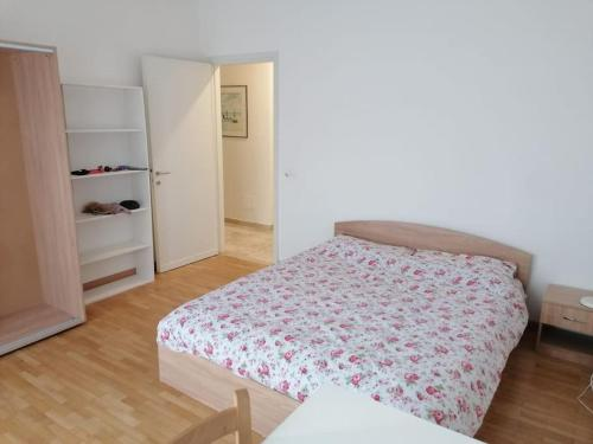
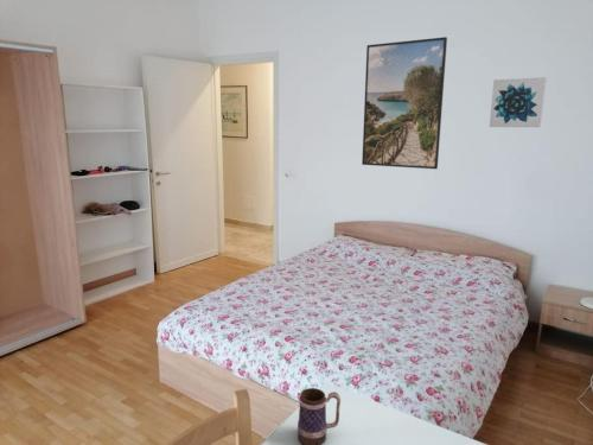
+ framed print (401, 106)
+ wall art (516, 103)
+ mug (318, 415)
